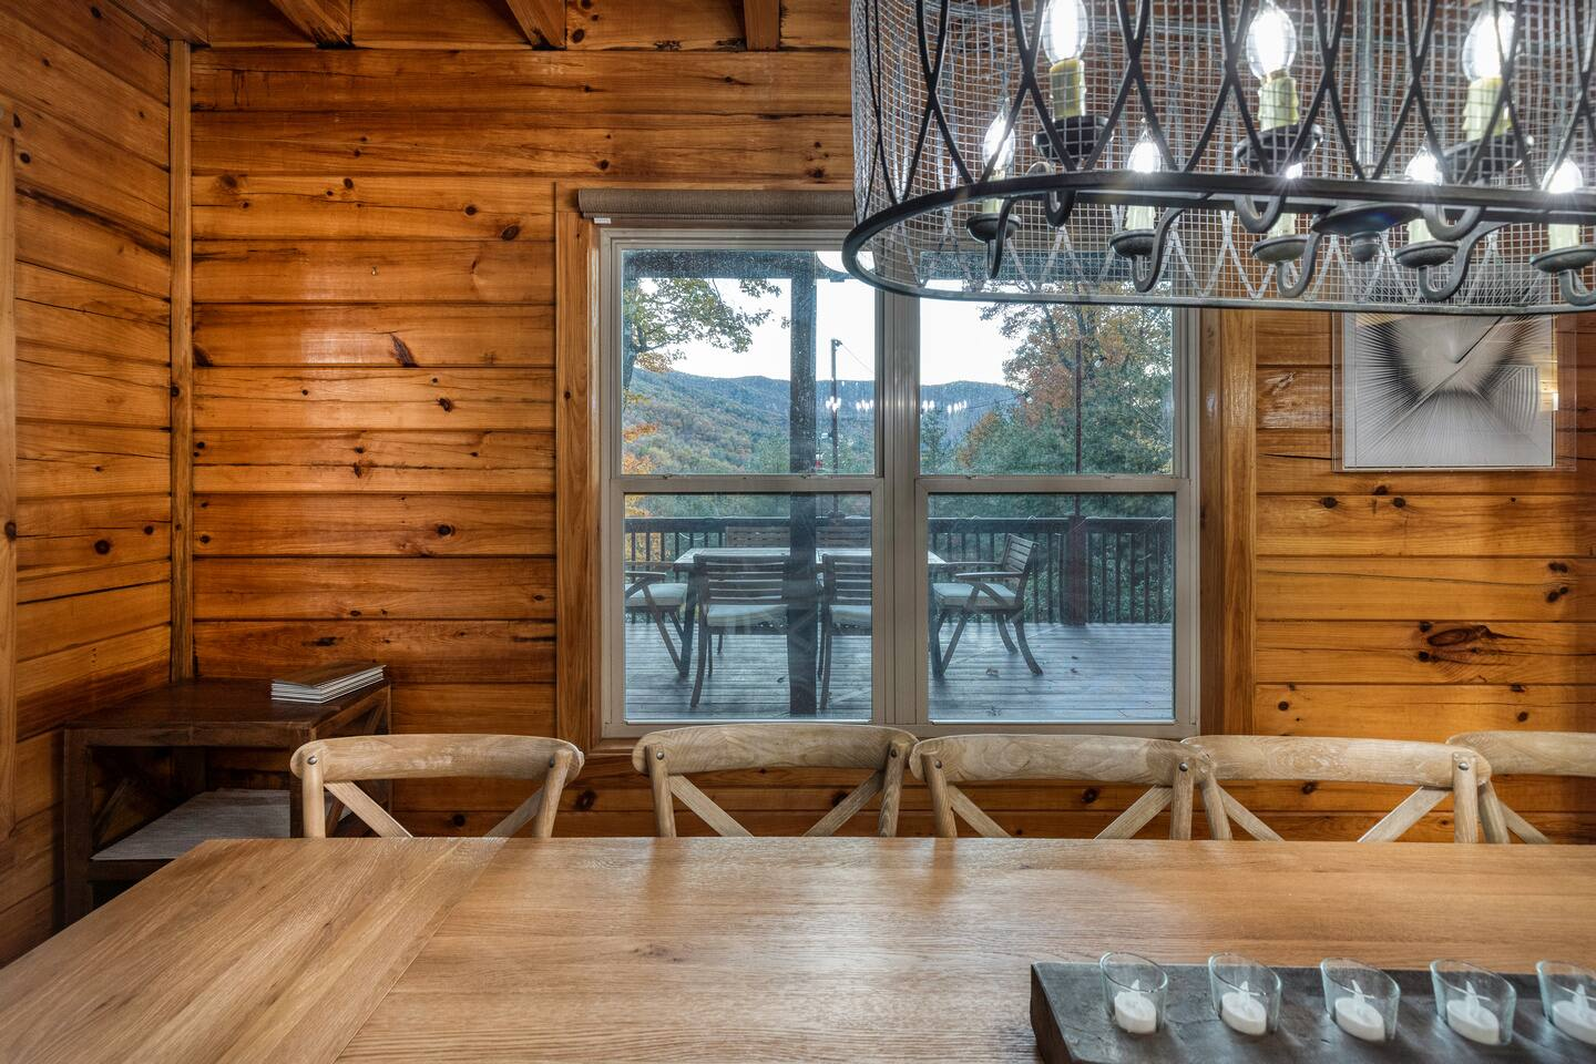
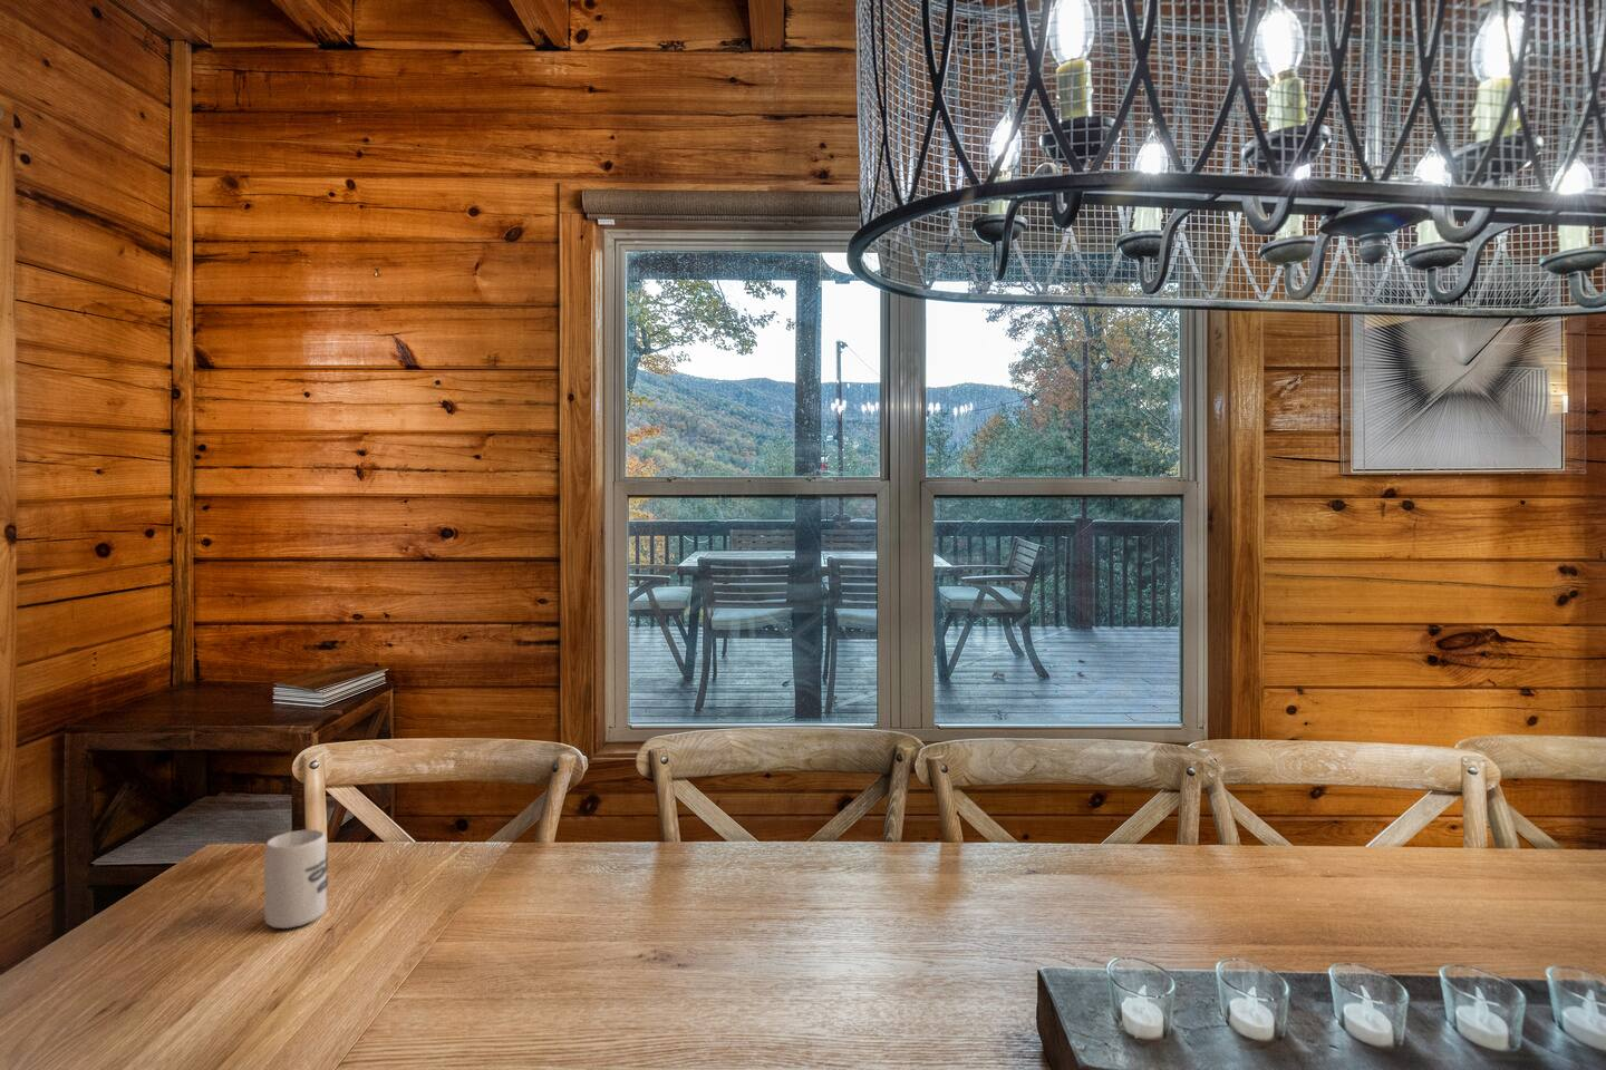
+ cup (296, 878)
